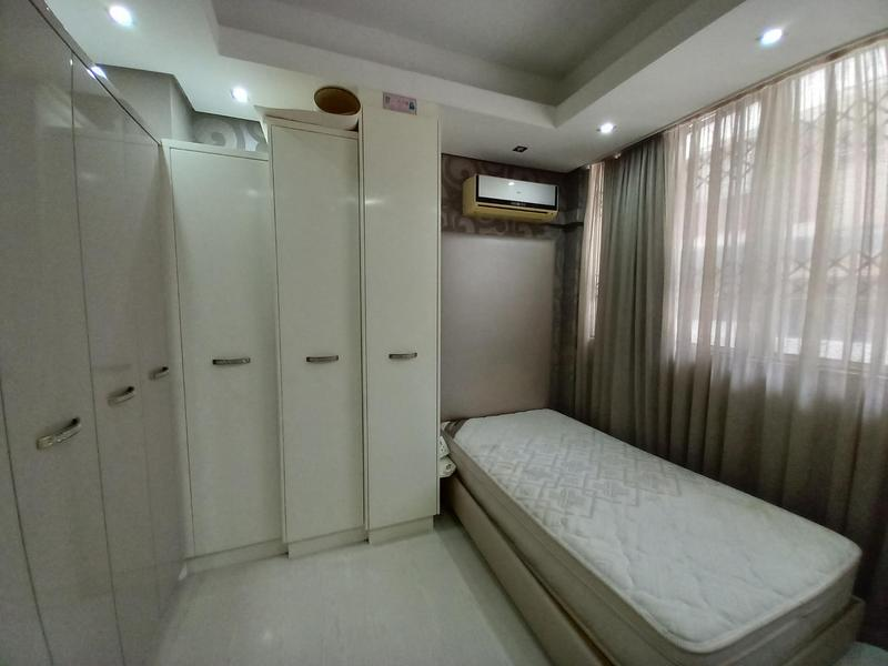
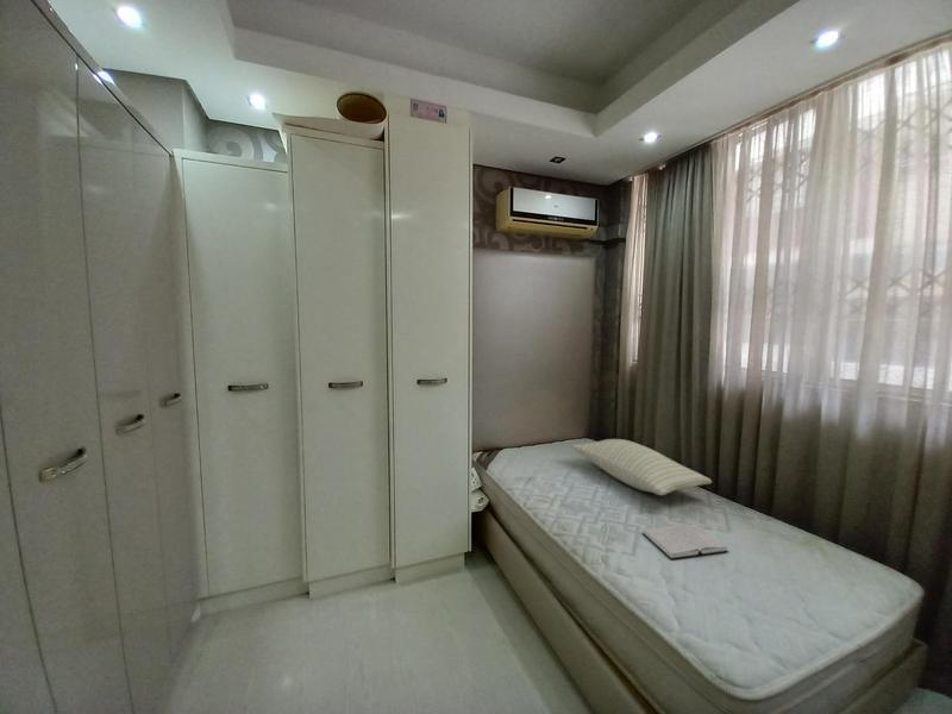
+ pillow (633, 463)
+ hardback book (683, 539)
